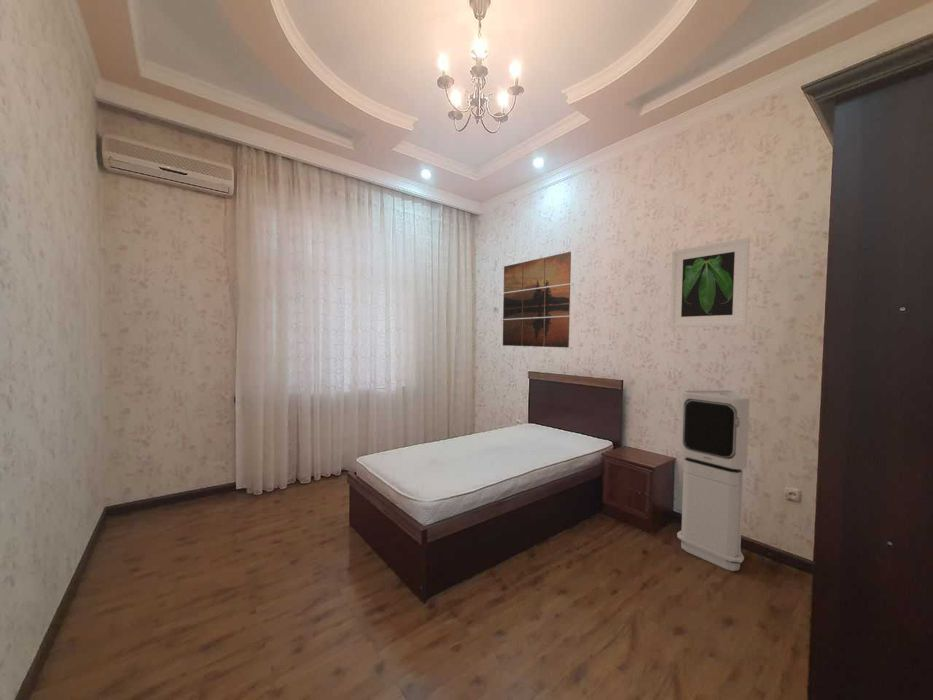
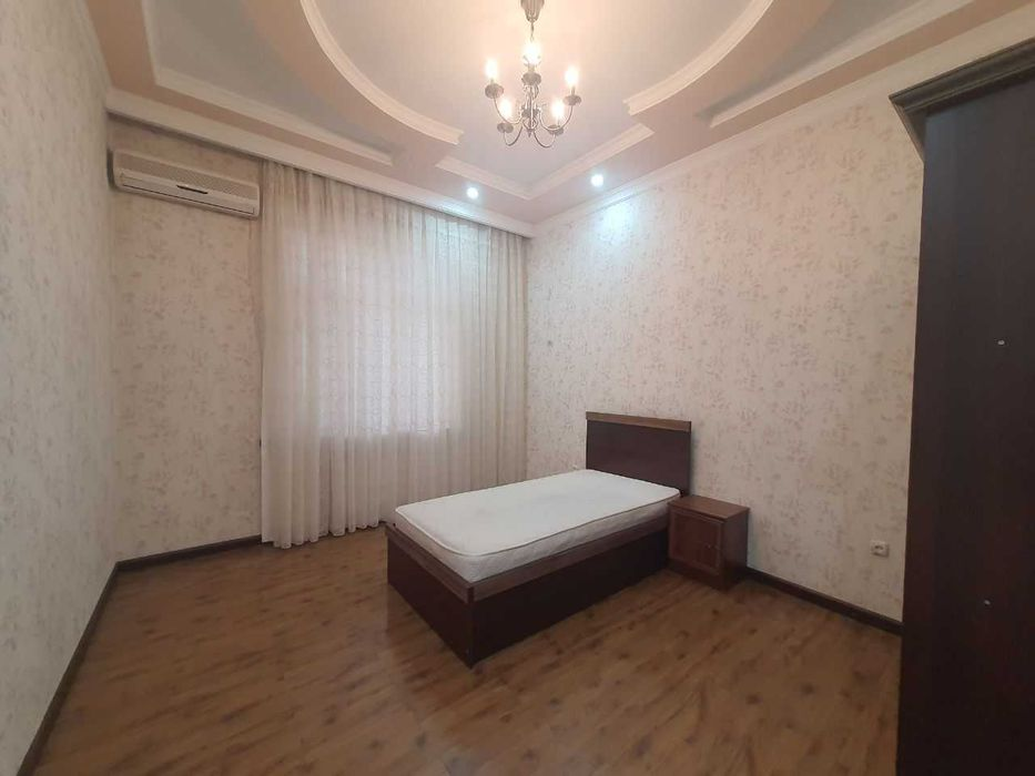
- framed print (706, 286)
- wall art (533, 303)
- air purifier (718, 472)
